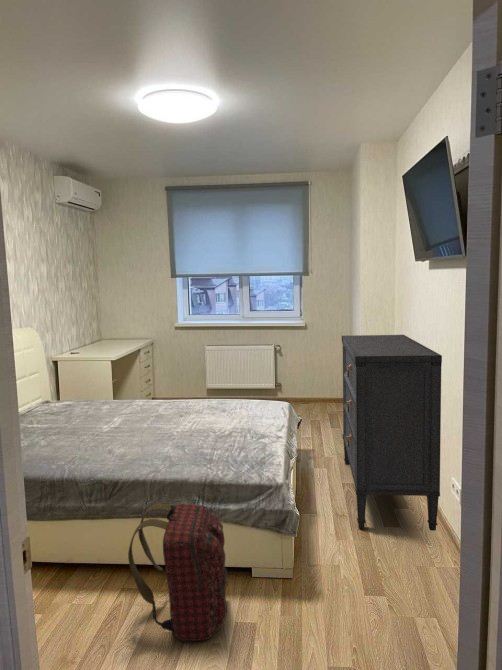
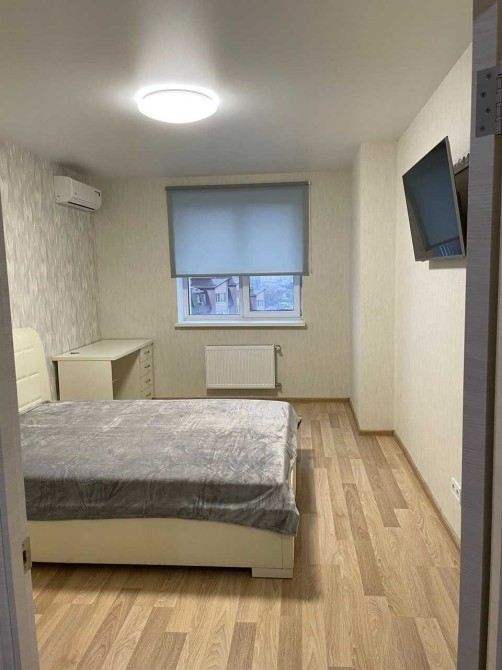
- dresser (382, 419)
- backpack (181, 562)
